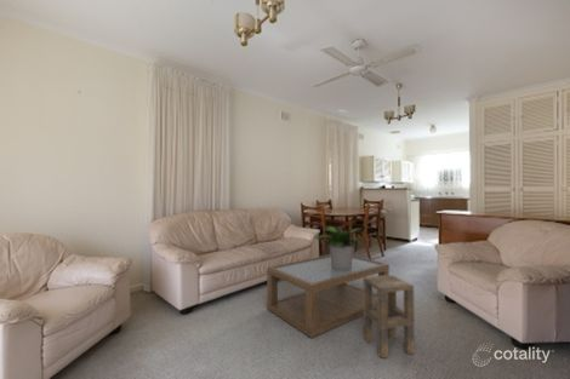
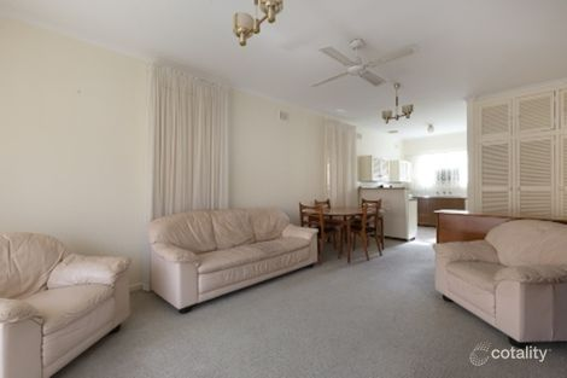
- coffee table (329, 286)
- side table (387, 312)
- potted plant (338, 246)
